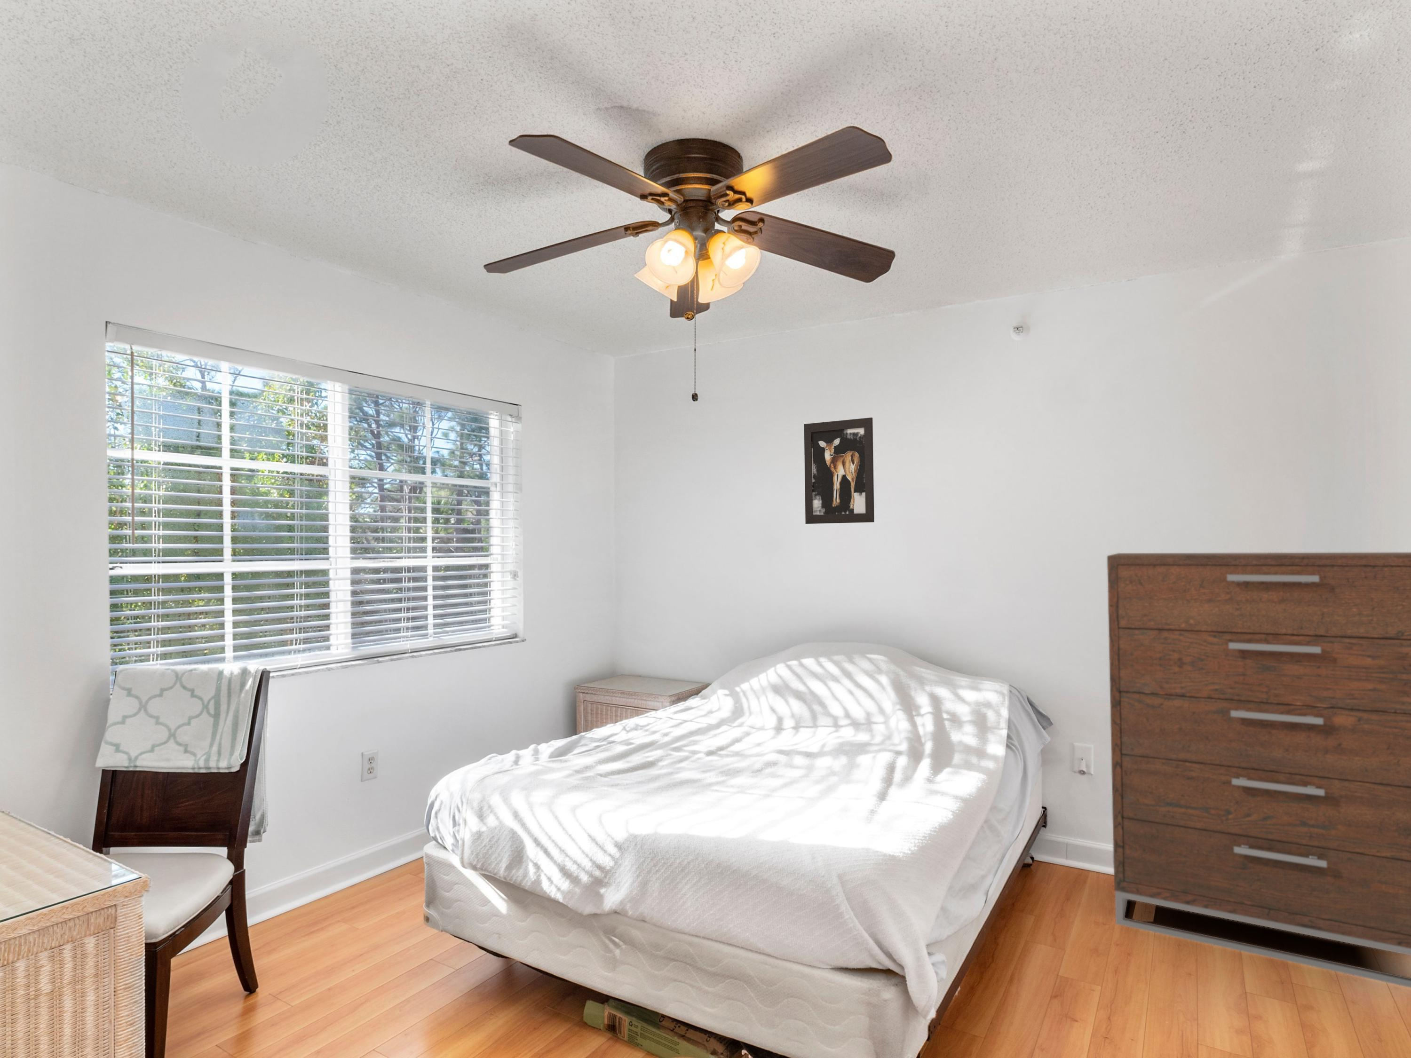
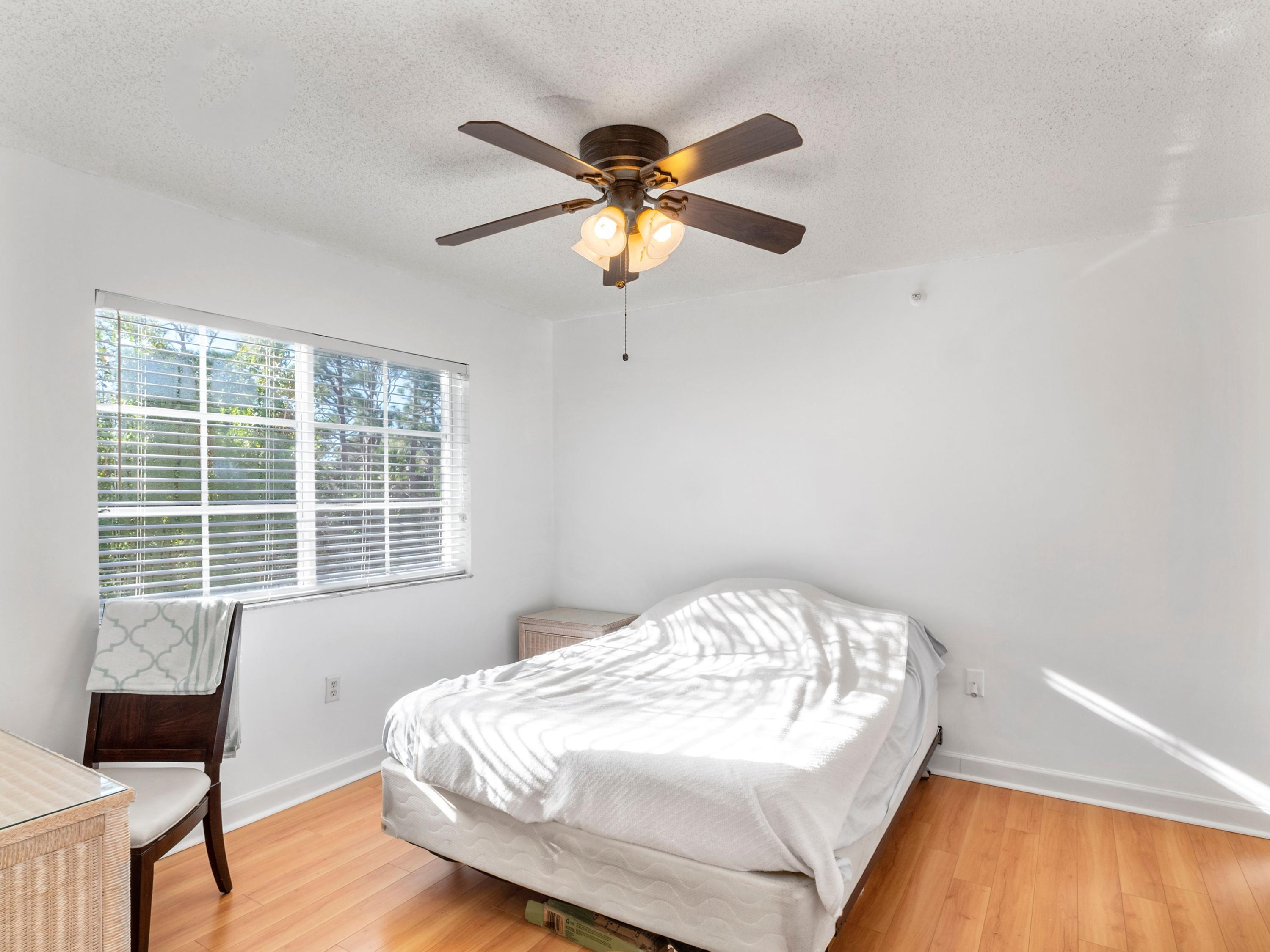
- dresser (1270, 741)
- wall art (838, 471)
